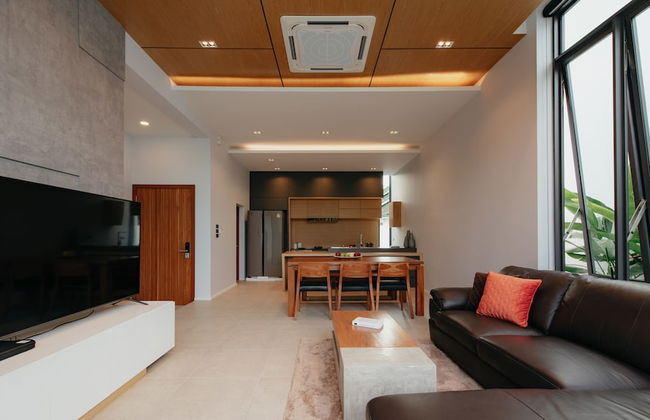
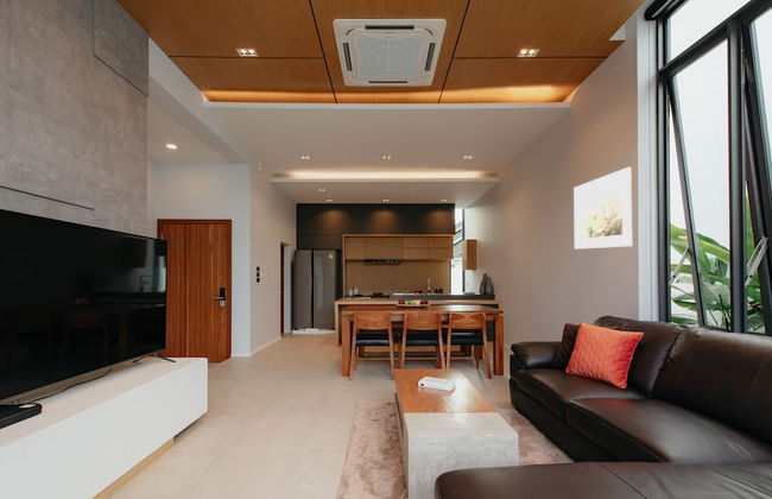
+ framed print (599, 213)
